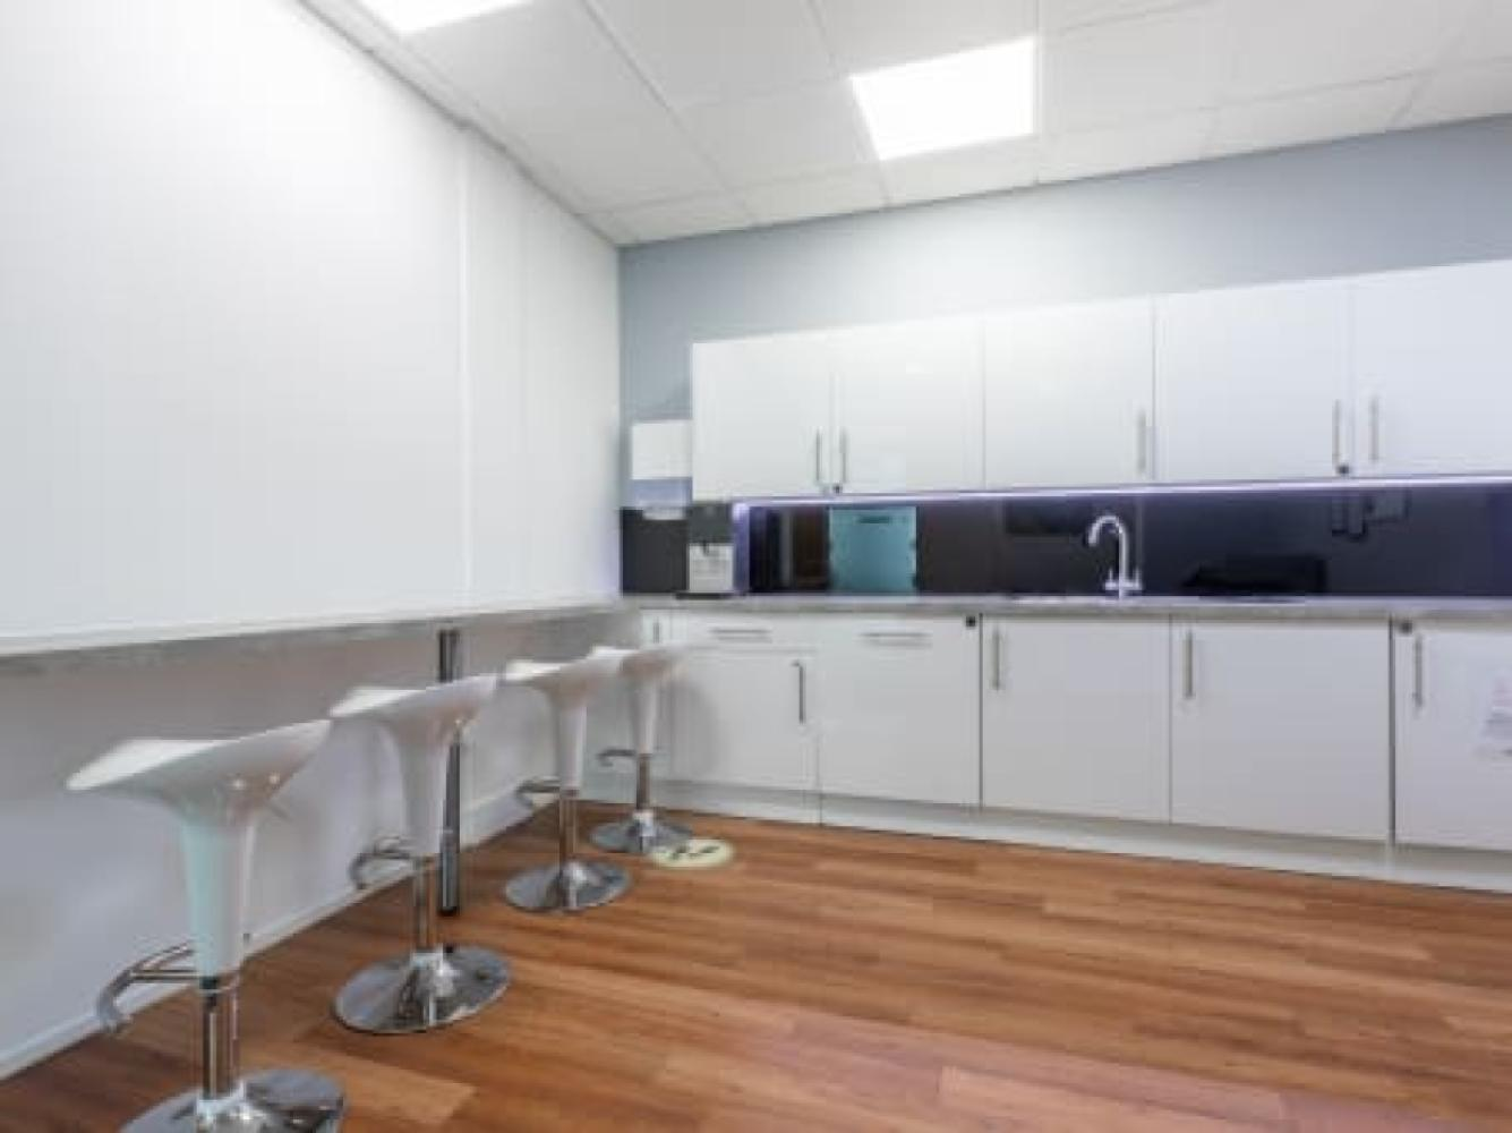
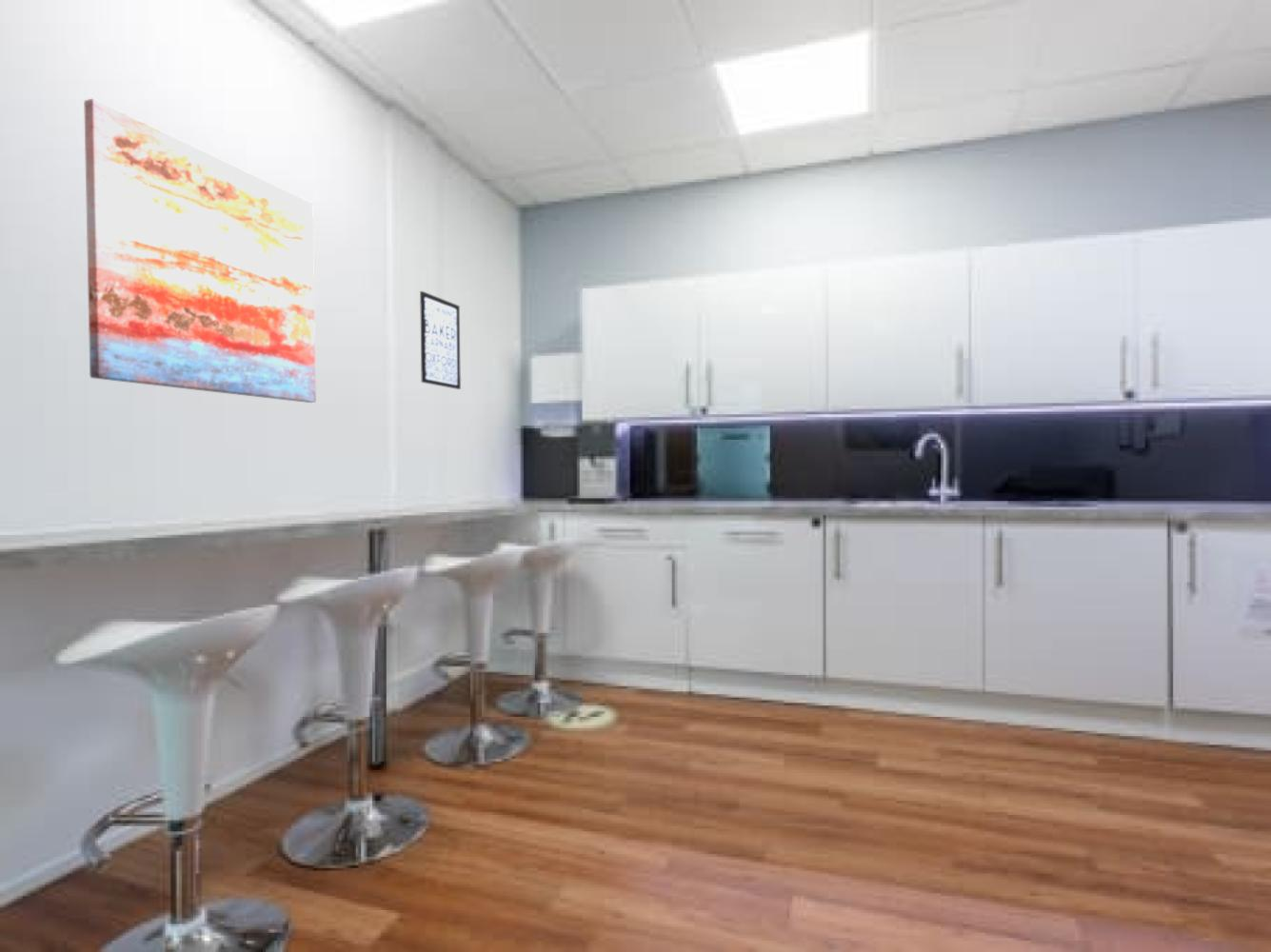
+ wall art (219, 276)
+ wall art (441, 342)
